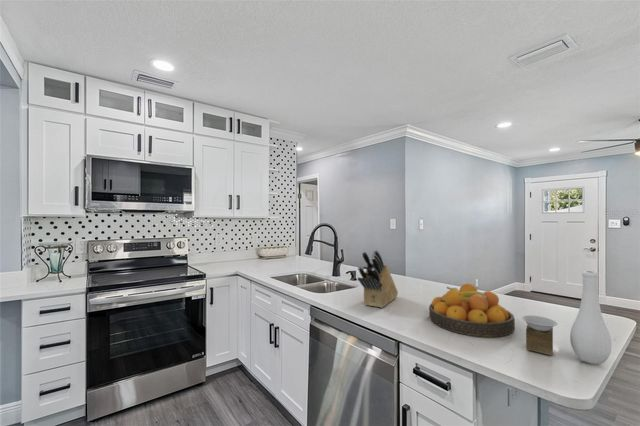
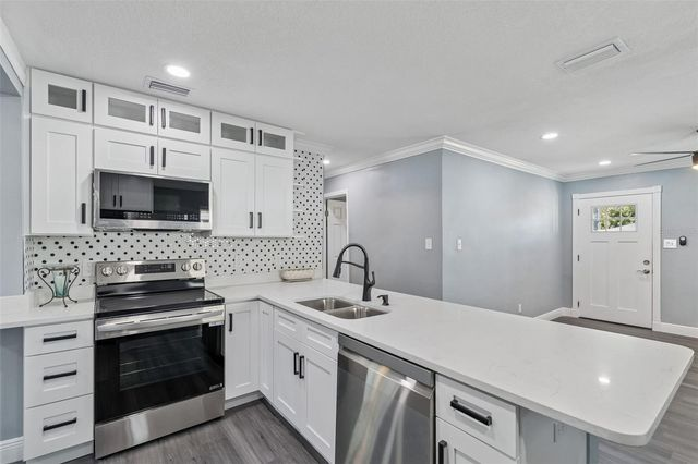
- fruit bowl (469, 304)
- vase (555, 321)
- knife block (378, 275)
